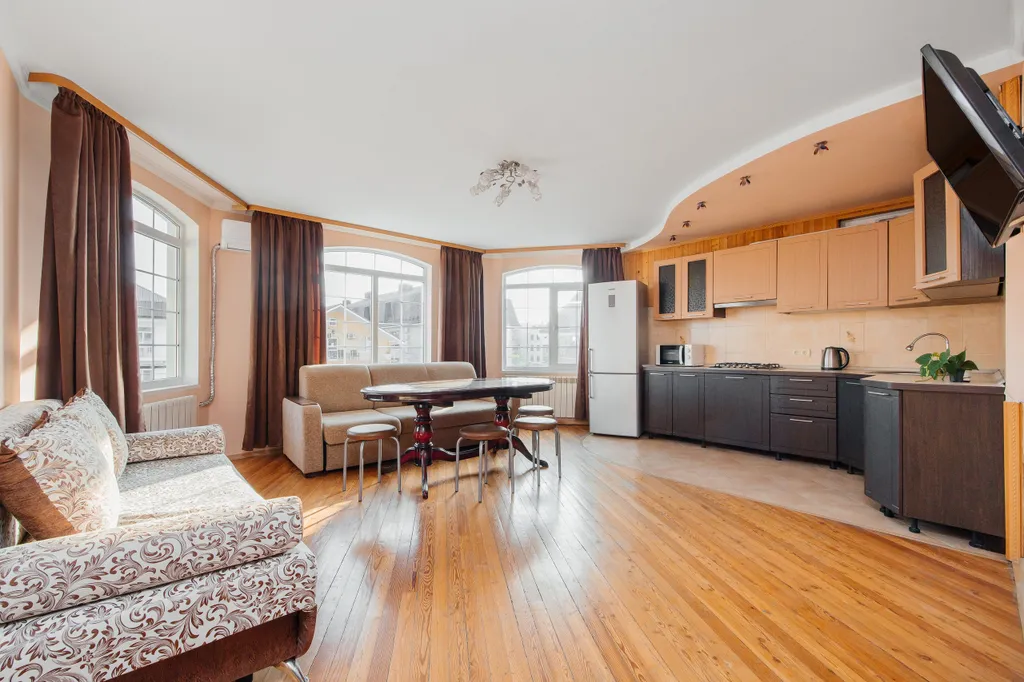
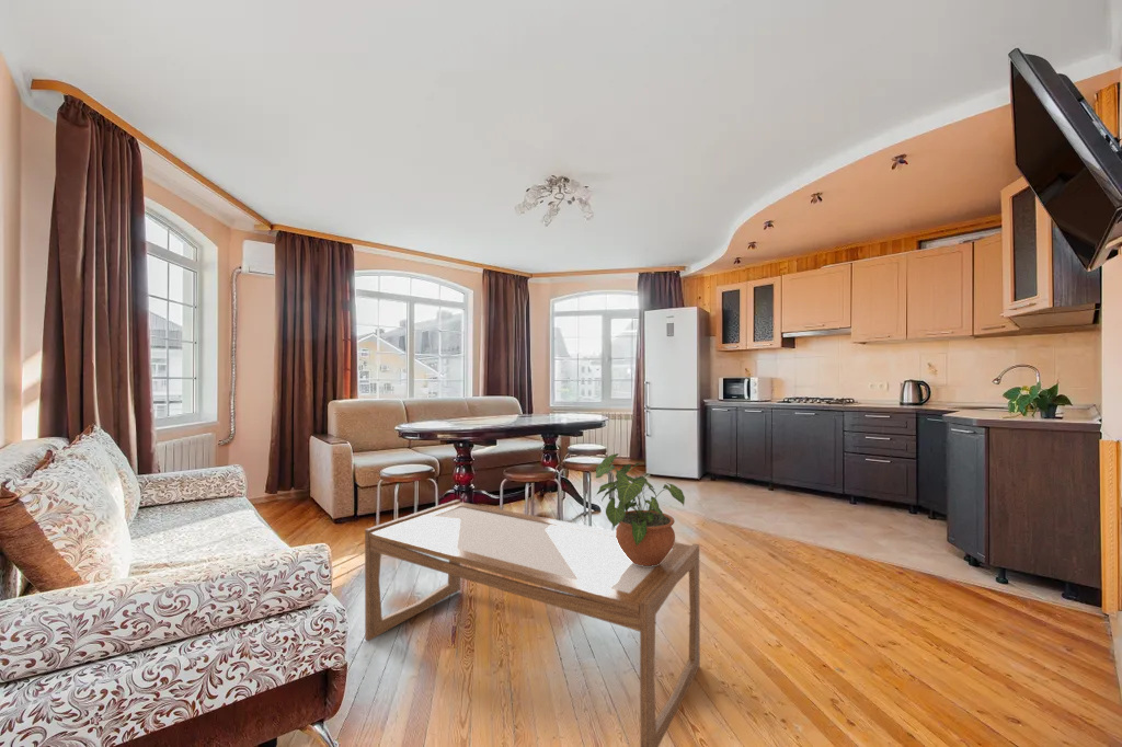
+ coffee table (524, 594)
+ potted plant (631, 505)
